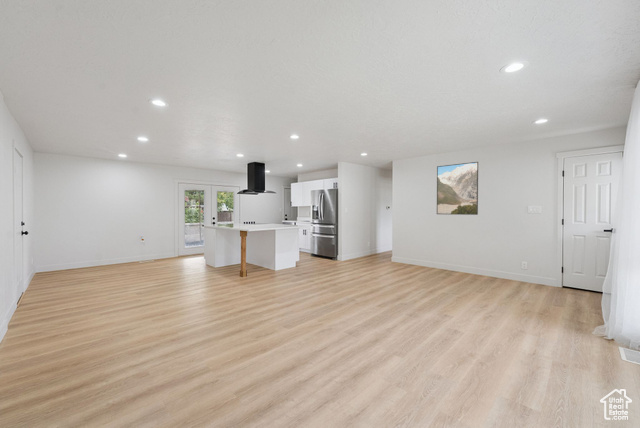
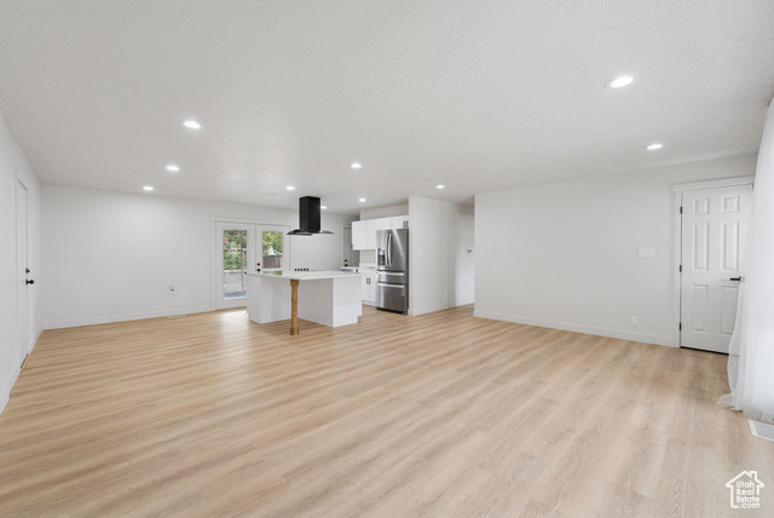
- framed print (456, 189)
